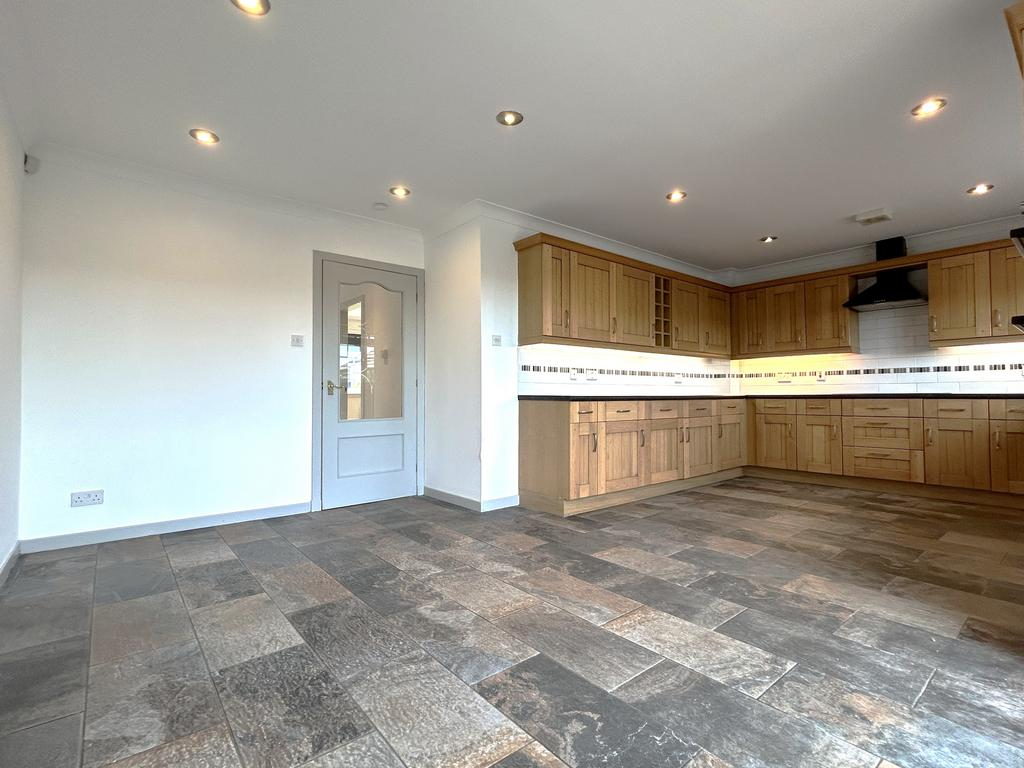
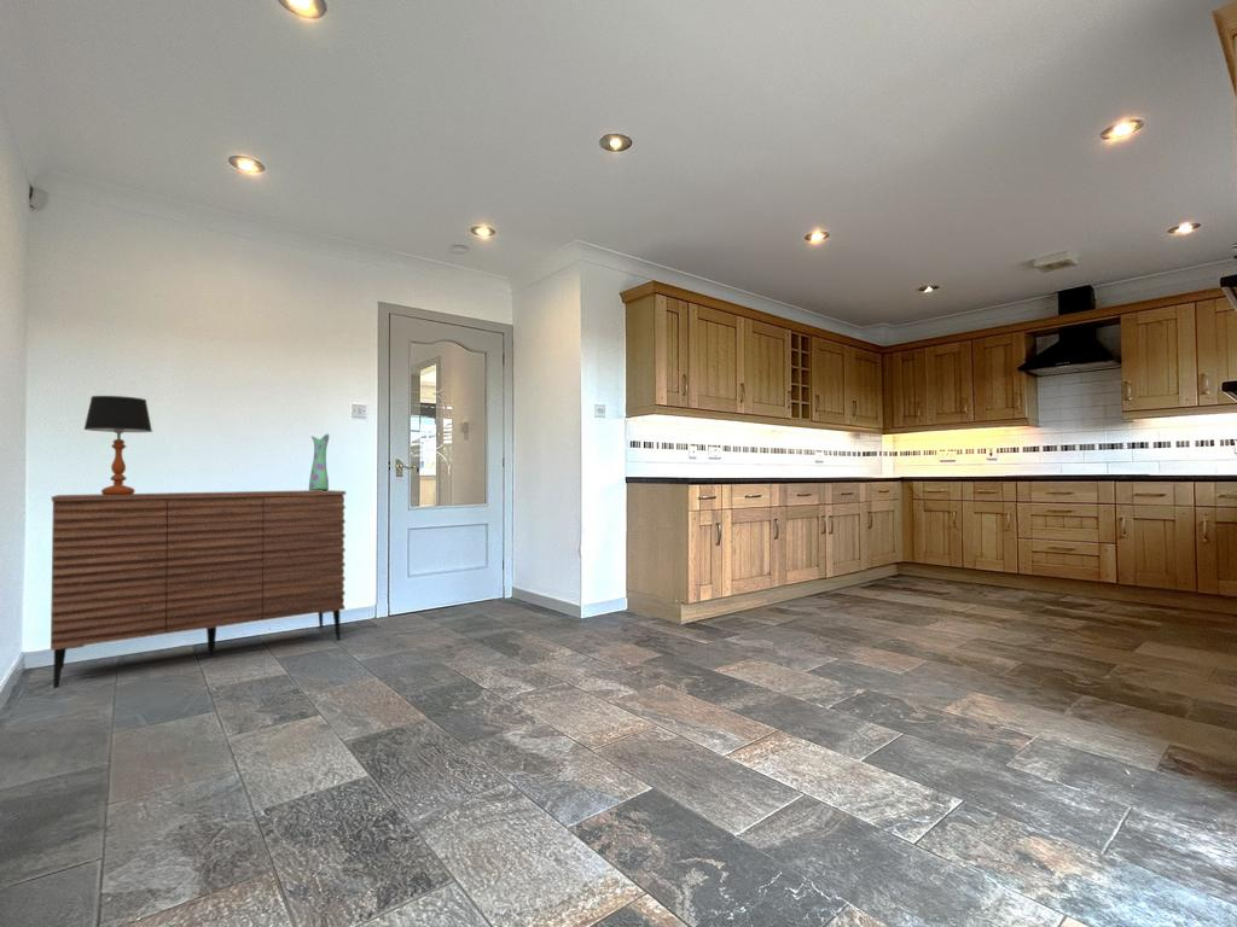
+ vase (319, 462)
+ table lamp (118, 445)
+ sideboard (211, 572)
